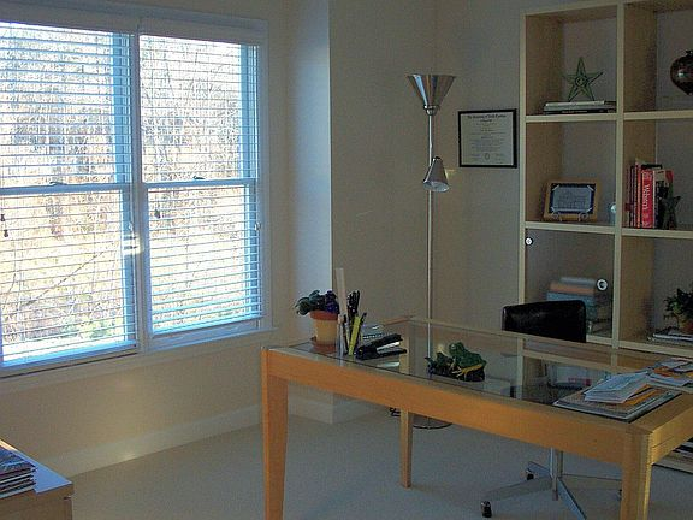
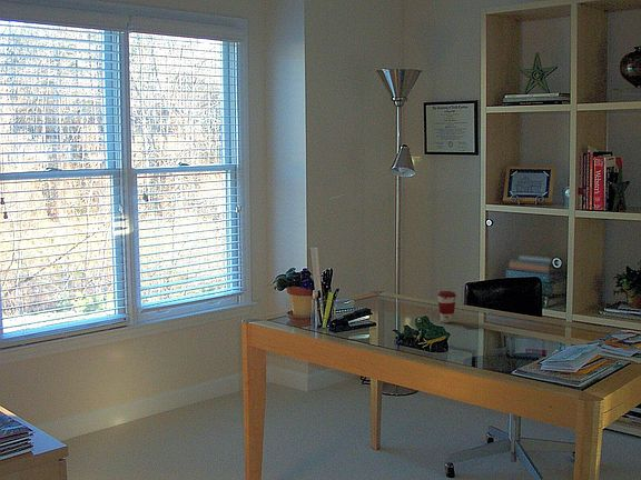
+ coffee cup (446, 307)
